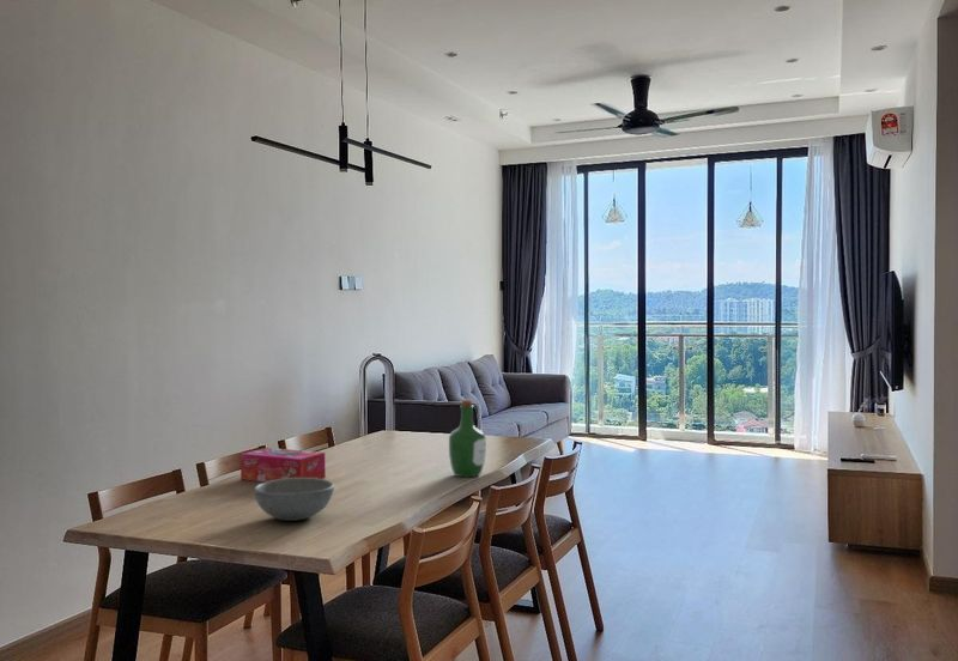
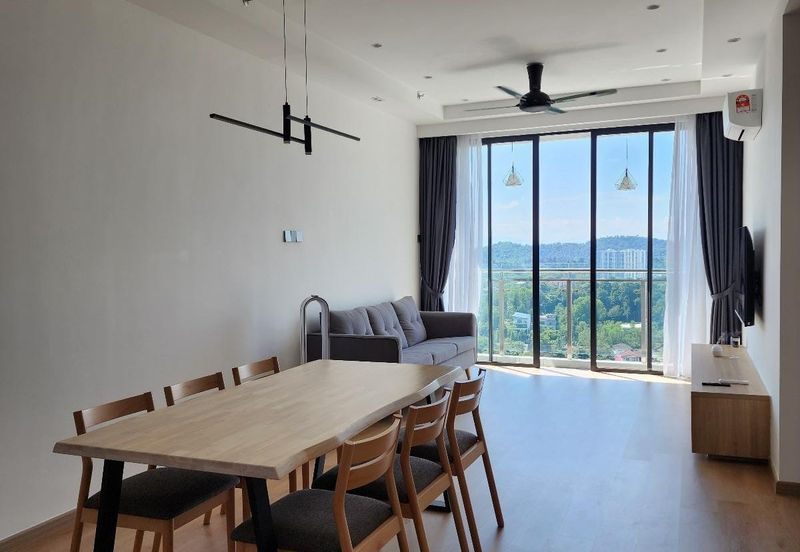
- tissue box (283, 466)
- wine bottle (467, 436)
- bowl (295, 501)
